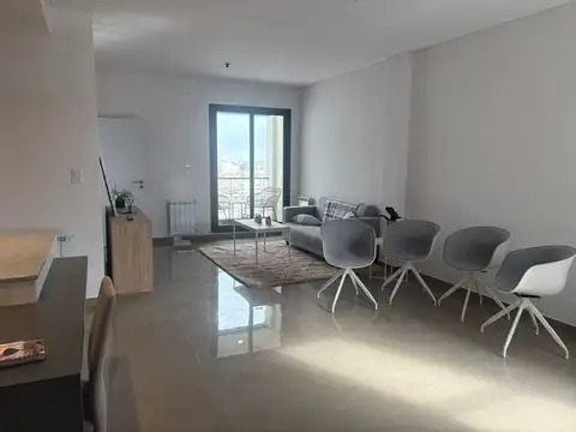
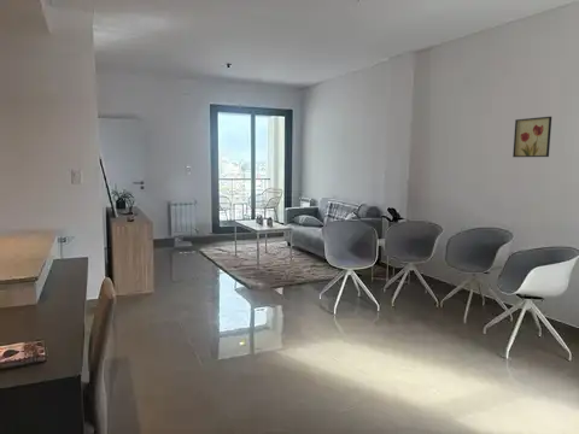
+ wall art (532, 137)
